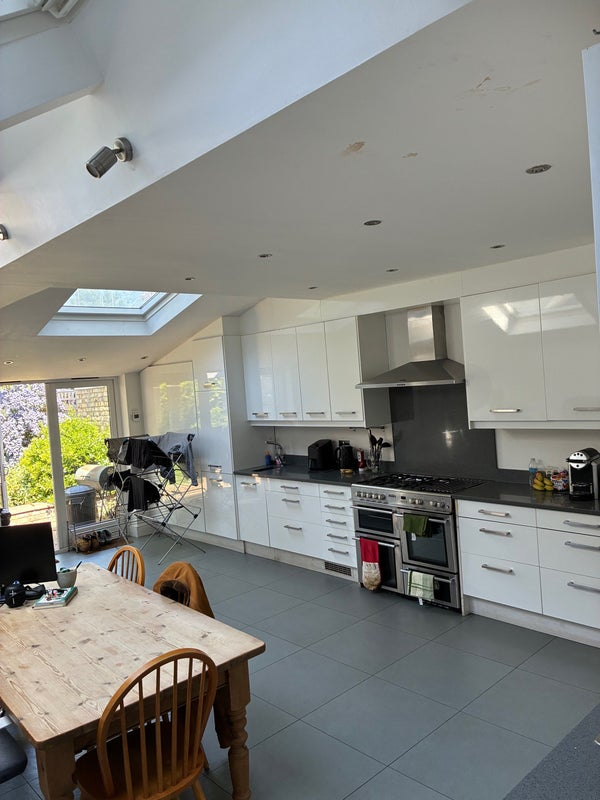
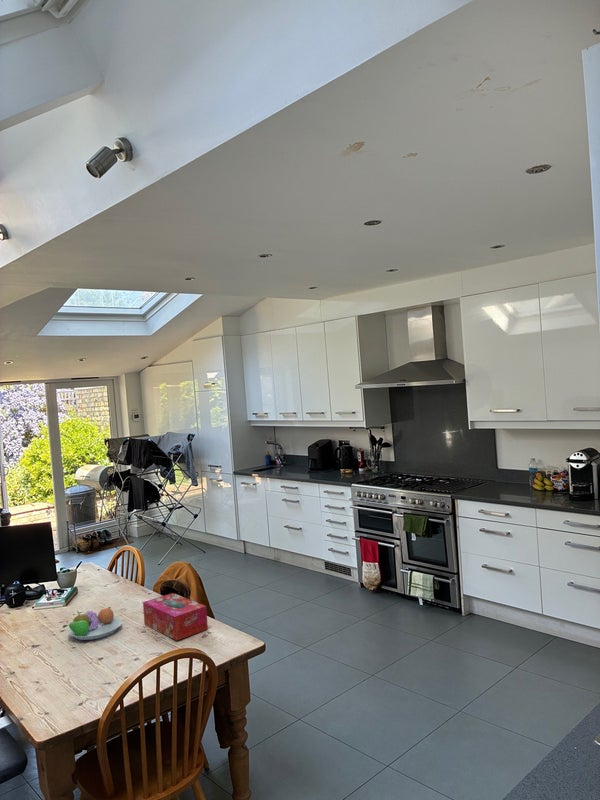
+ fruit bowl (92, 621)
+ tissue box (174, 615)
